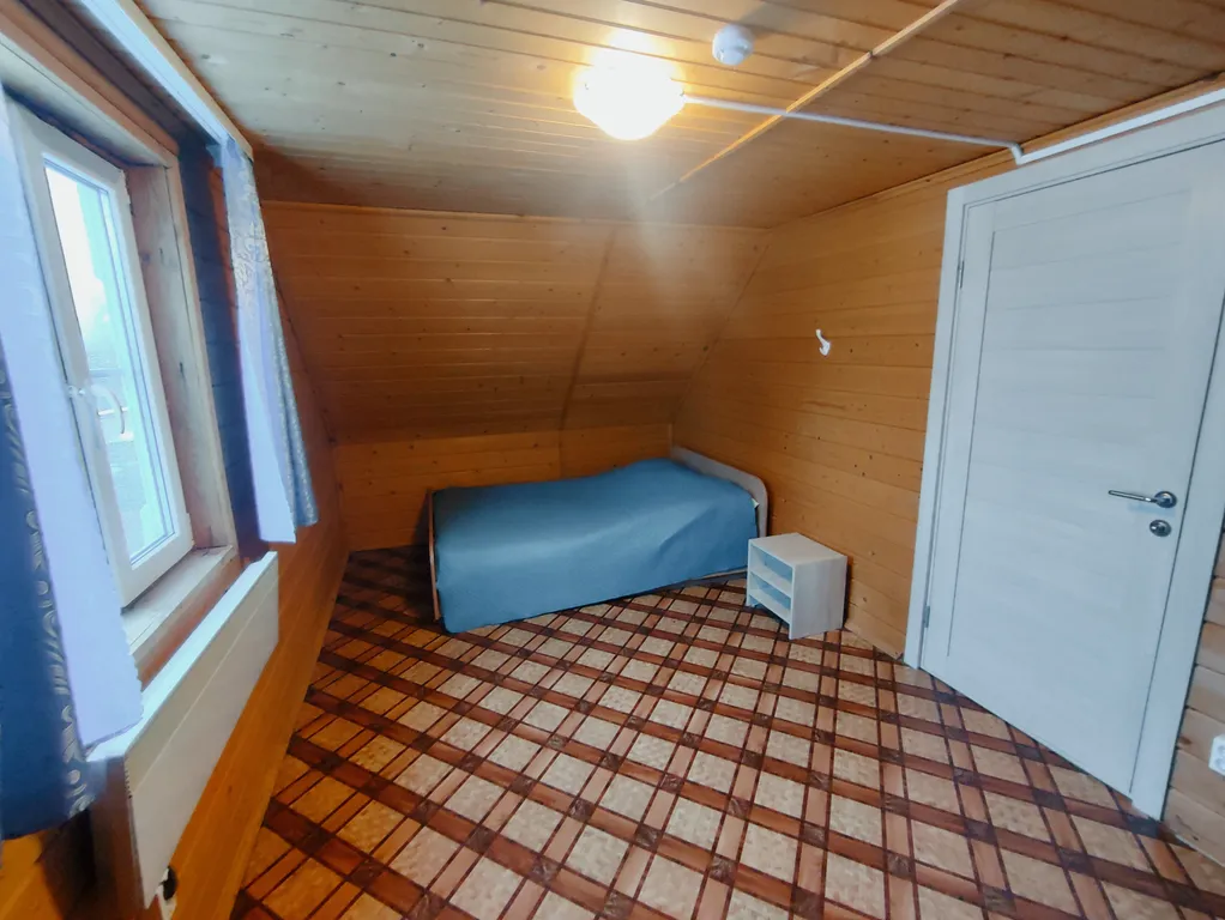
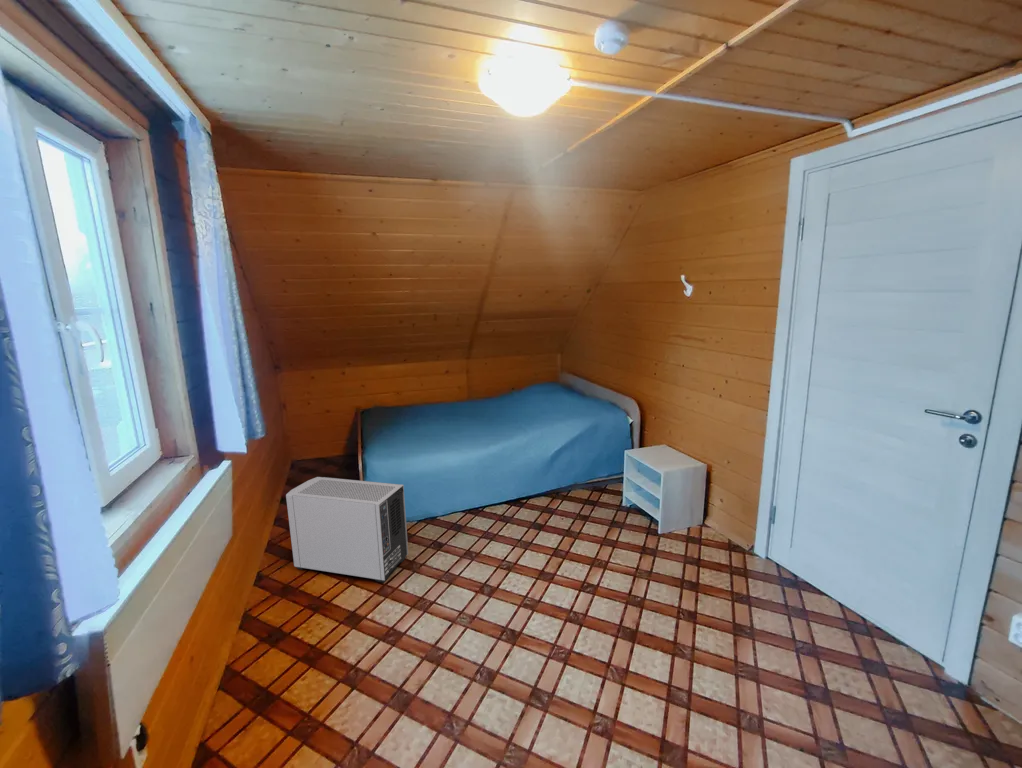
+ air purifier (348, 527)
